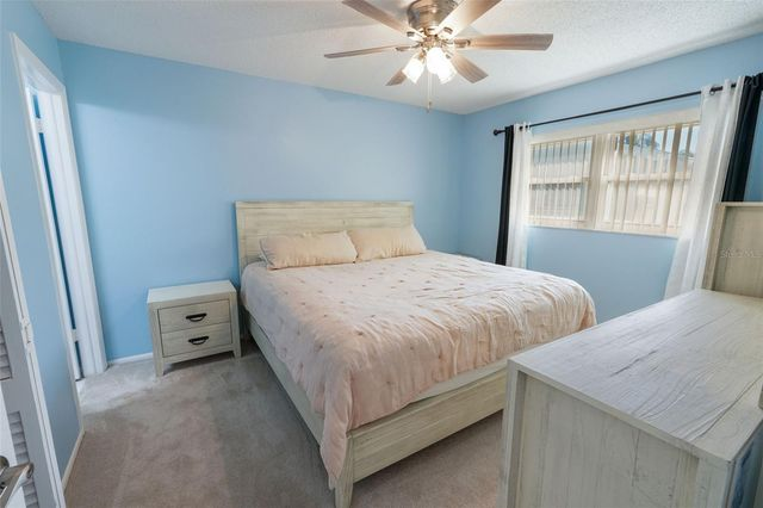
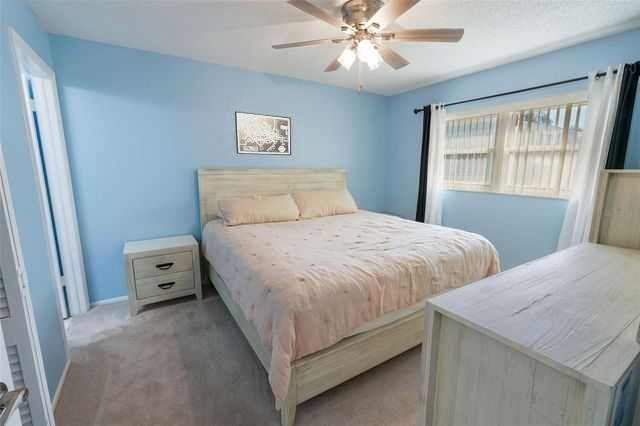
+ wall art (264, 134)
